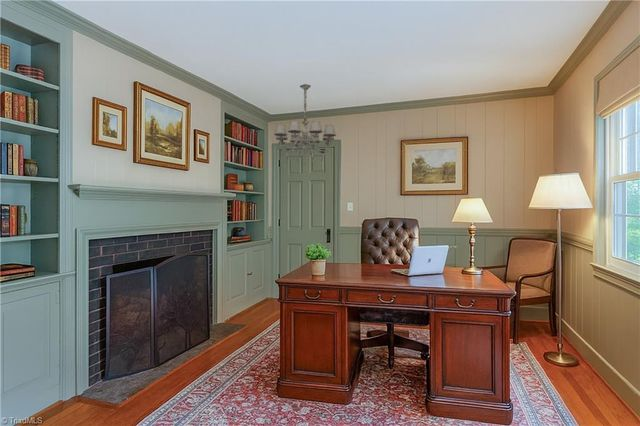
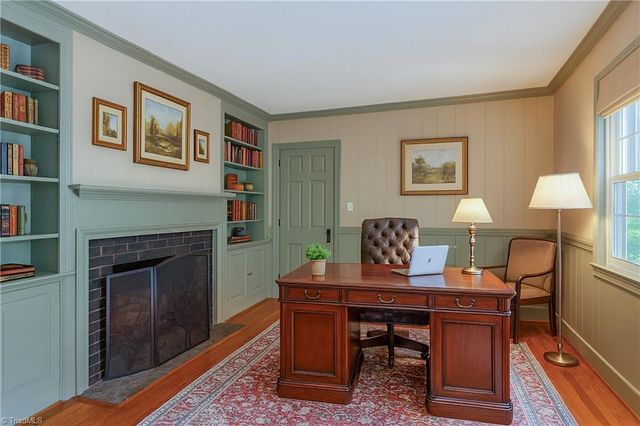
- chandelier (305, 125)
